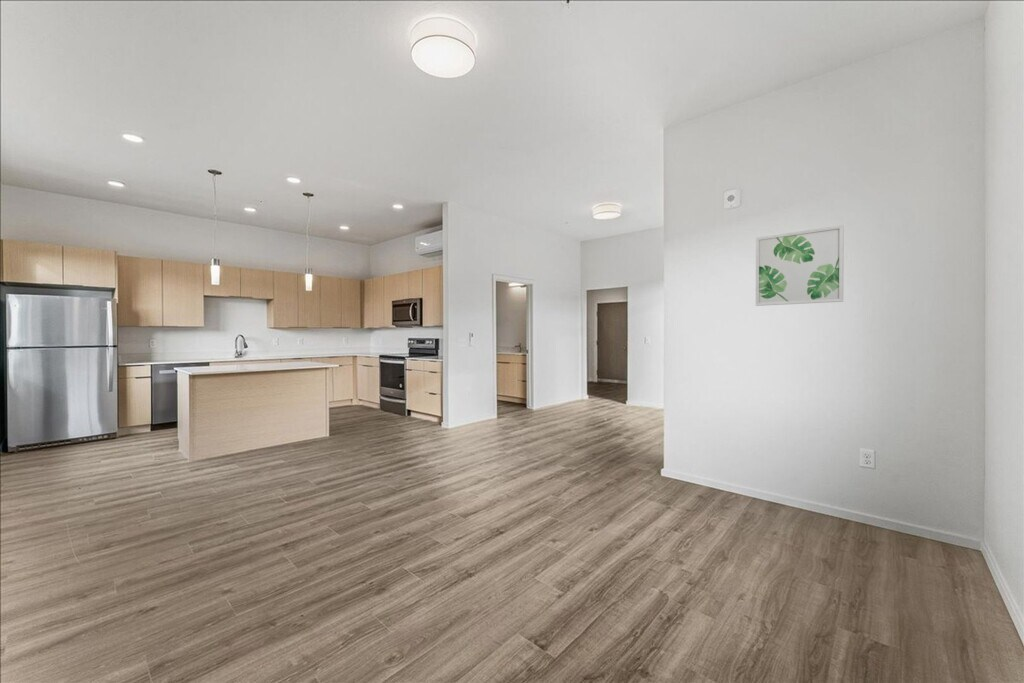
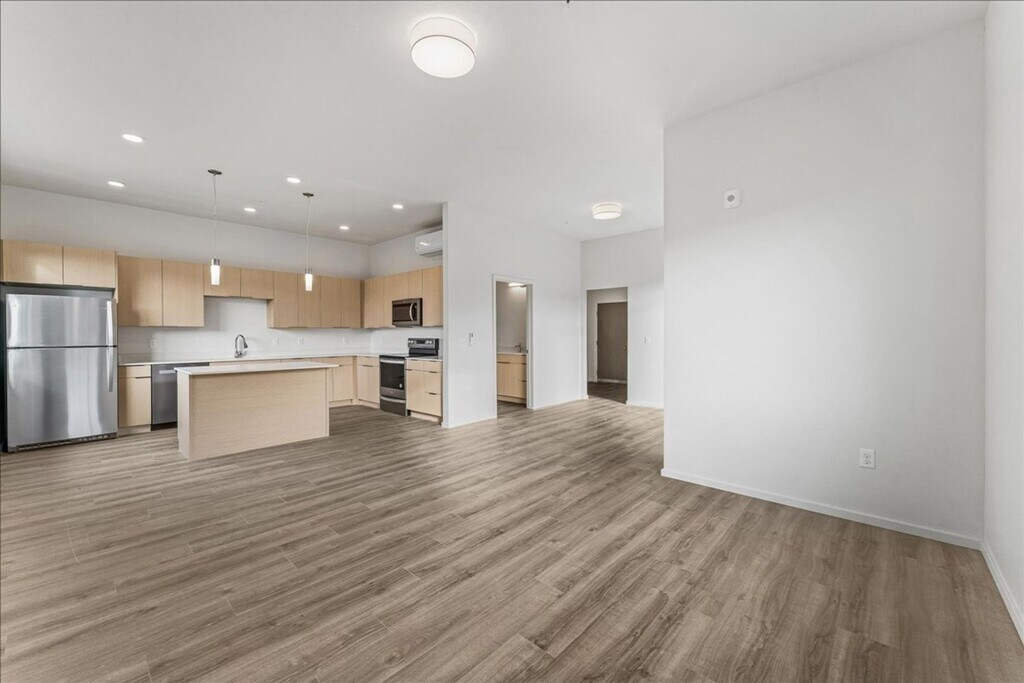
- wall art (797, 267)
